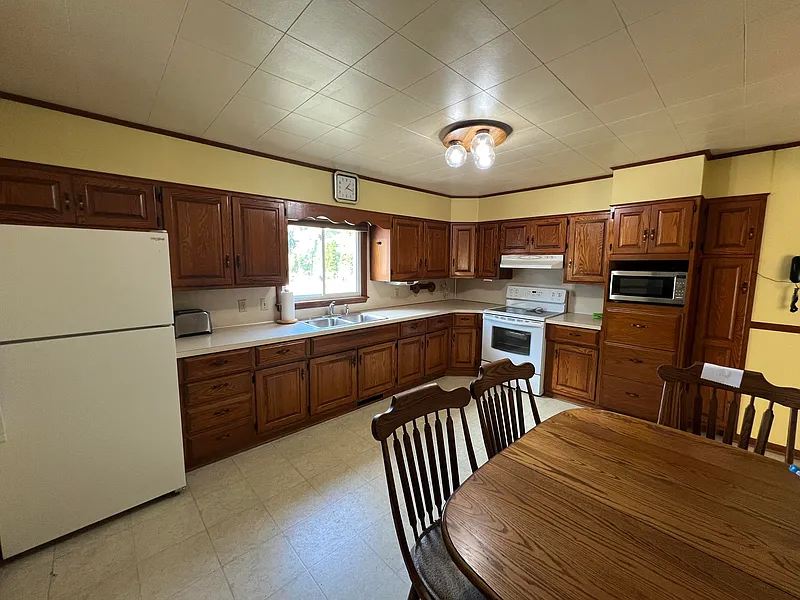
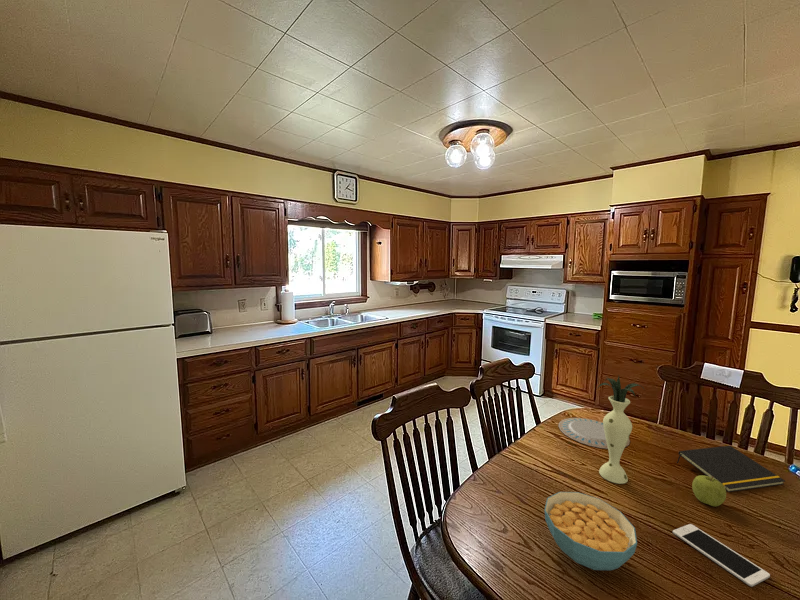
+ notepad (729, 466)
+ fruit (708, 489)
+ cell phone (717, 552)
+ cereal bowl (586, 536)
+ chinaware (592, 430)
+ vase (617, 427)
